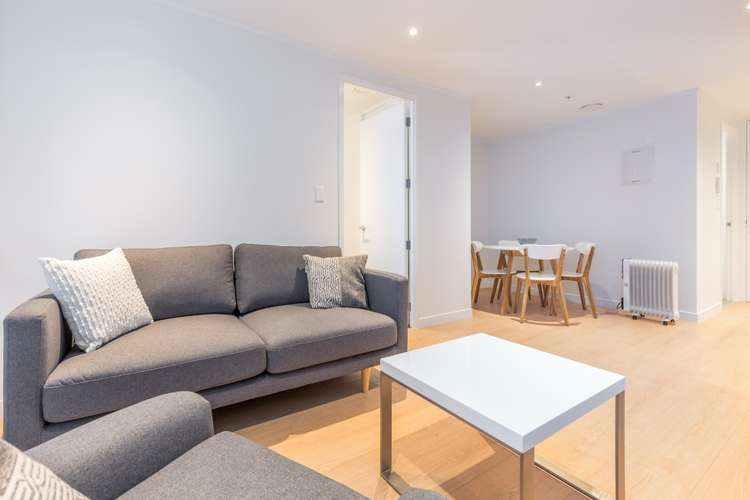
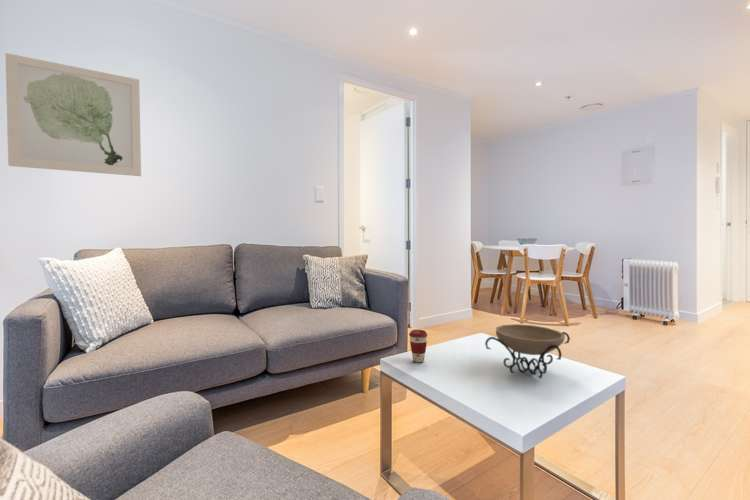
+ decorative bowl (528, 352)
+ wall art (78, 119)
+ coffee cup (418, 346)
